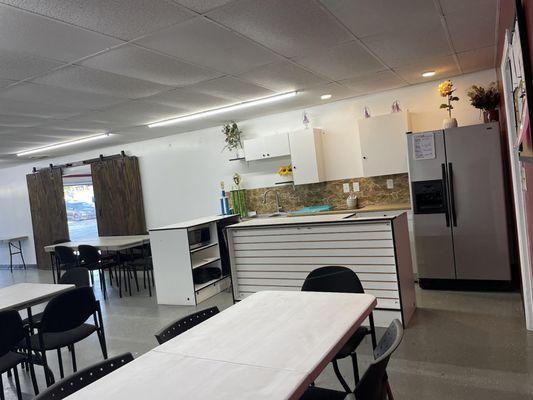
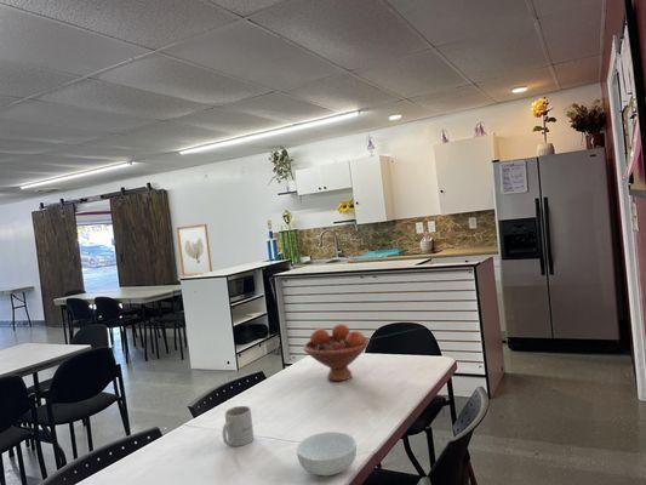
+ fruit bowl (337, 353)
+ cereal bowl (327, 456)
+ mug (235, 427)
+ wall art (194, 250)
